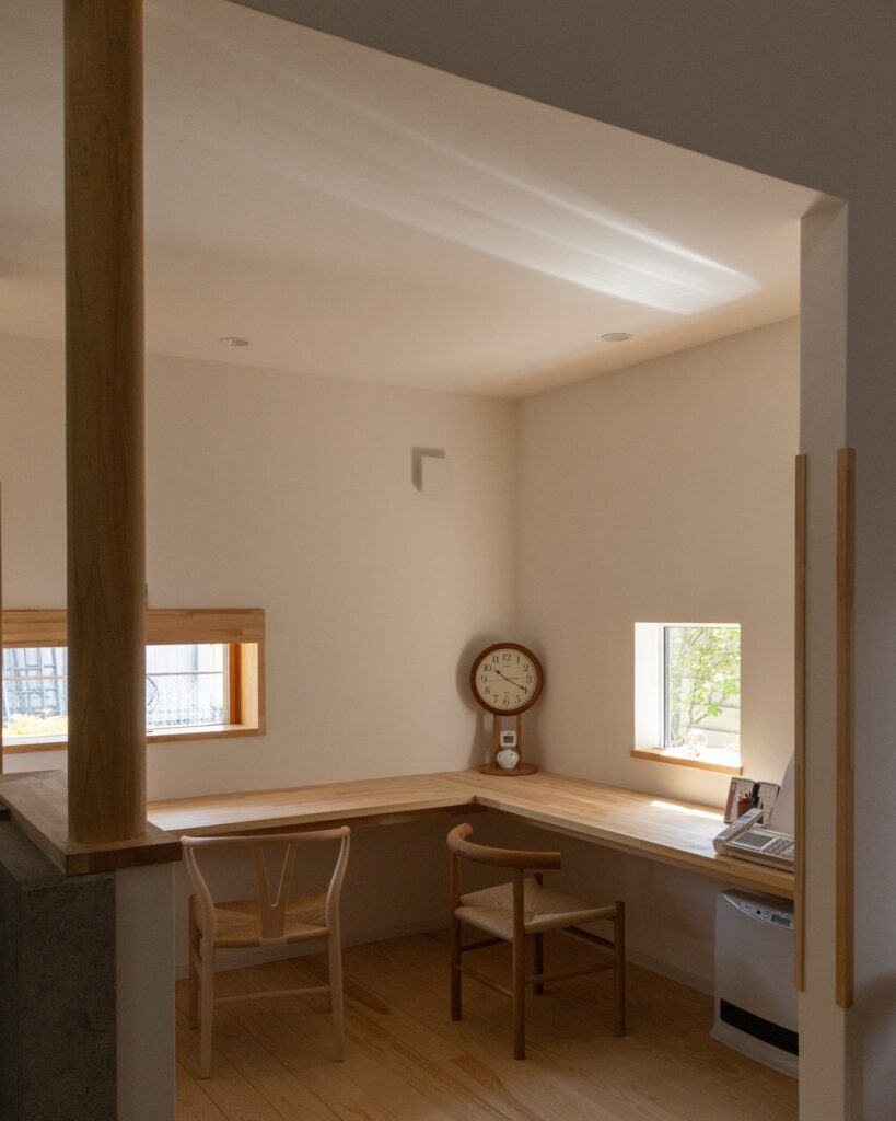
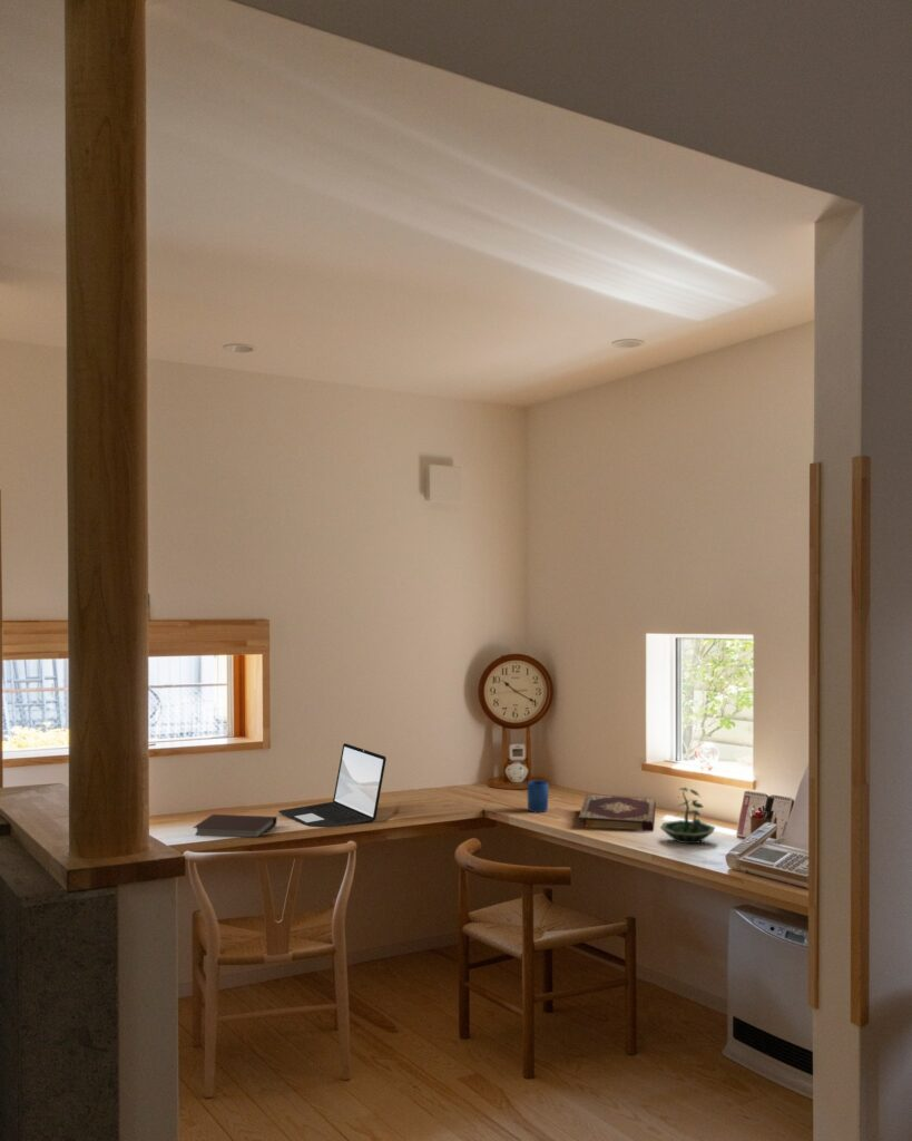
+ notebook (235, 826)
+ terrarium (686, 799)
+ book (618, 812)
+ laptop (335, 786)
+ mug (537, 796)
